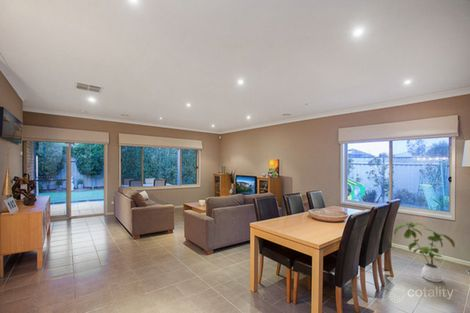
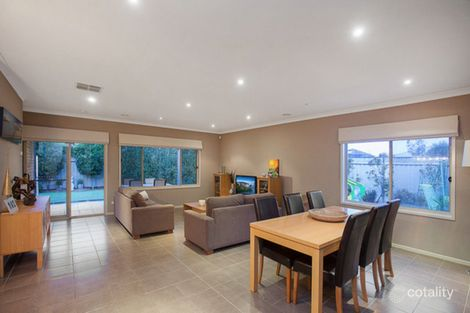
- house plant (420, 249)
